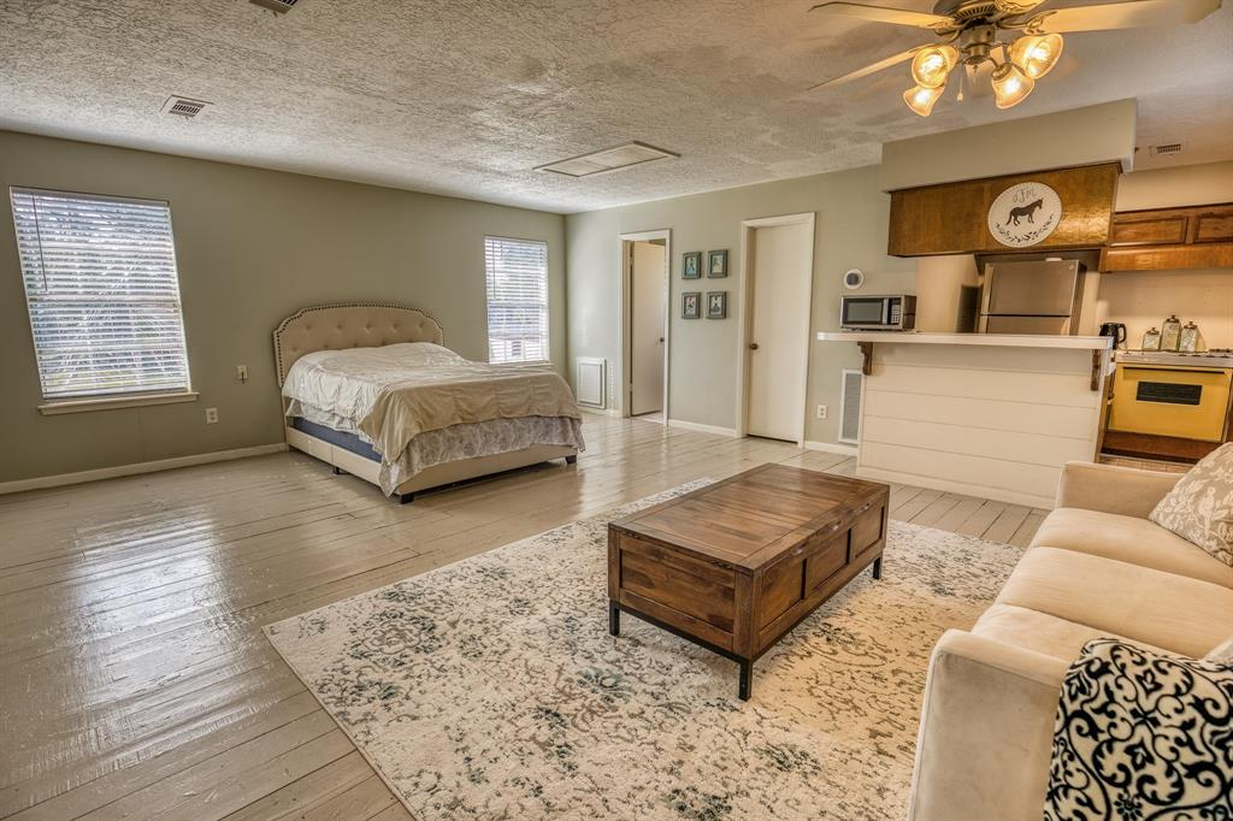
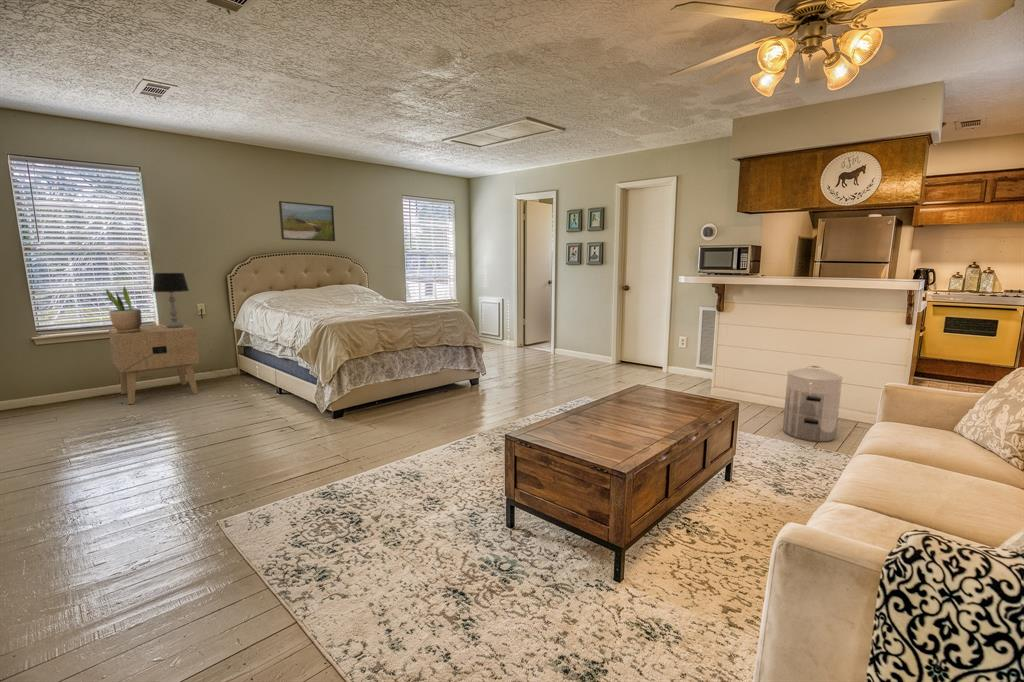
+ potted plant (124, 308)
+ waste bin (811, 400)
+ nightstand (156, 361)
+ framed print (308, 222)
+ table lamp (172, 300)
